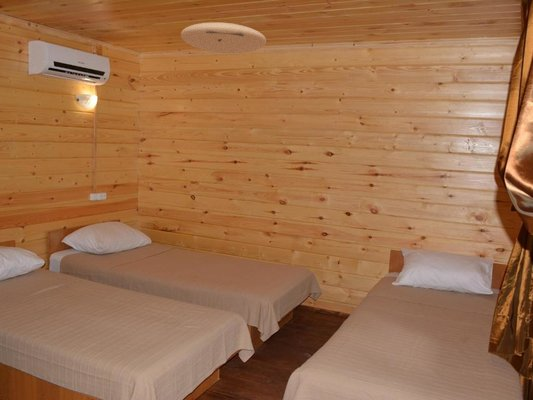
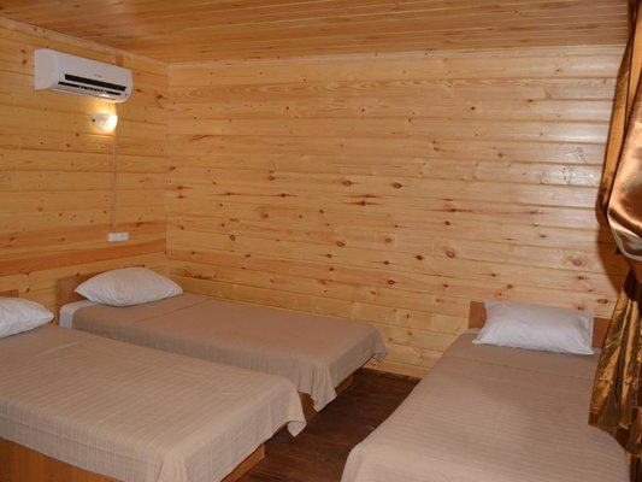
- ceiling light (223, 38)
